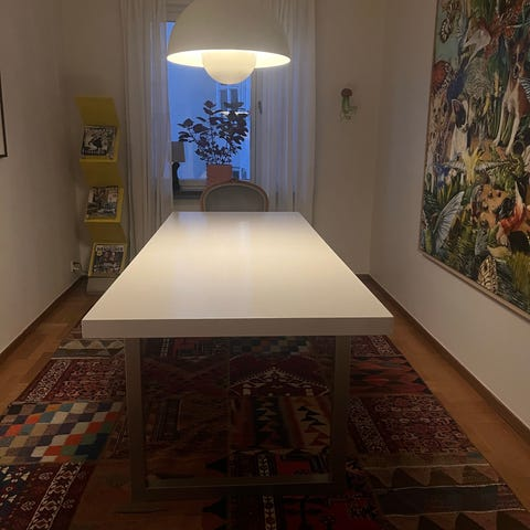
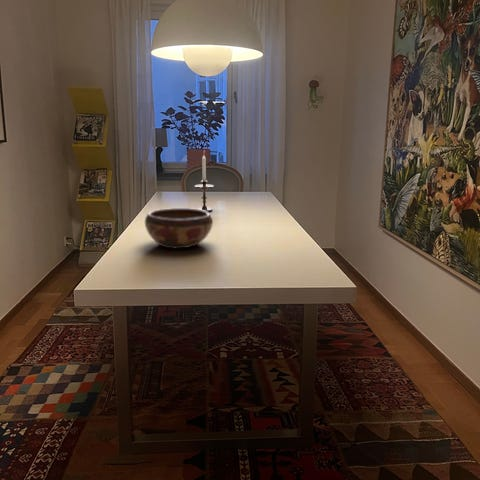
+ candlestick (204, 180)
+ decorative bowl (179, 228)
